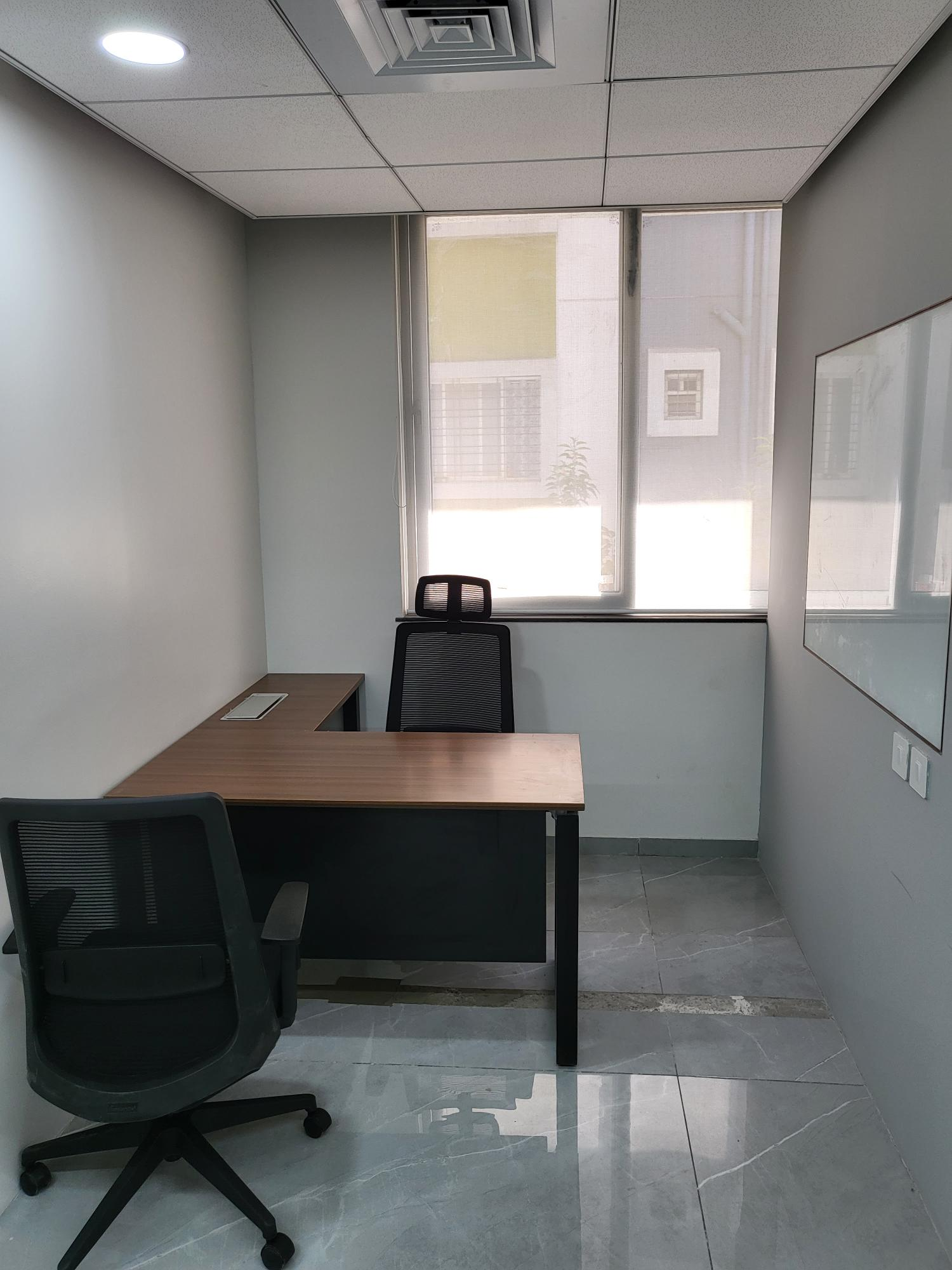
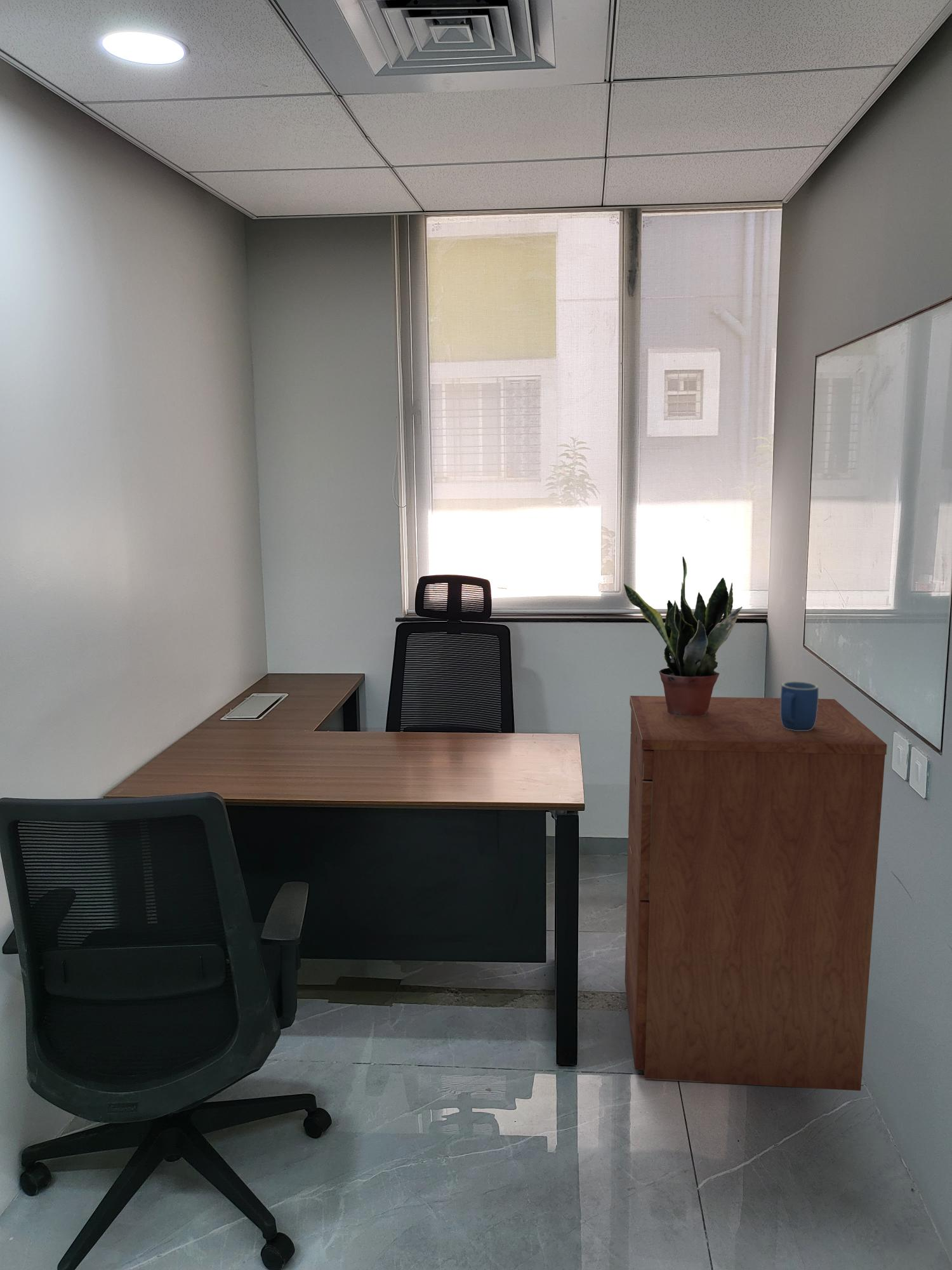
+ potted plant (681, 636)
+ filing cabinet (738, 880)
+ mug (797, 706)
